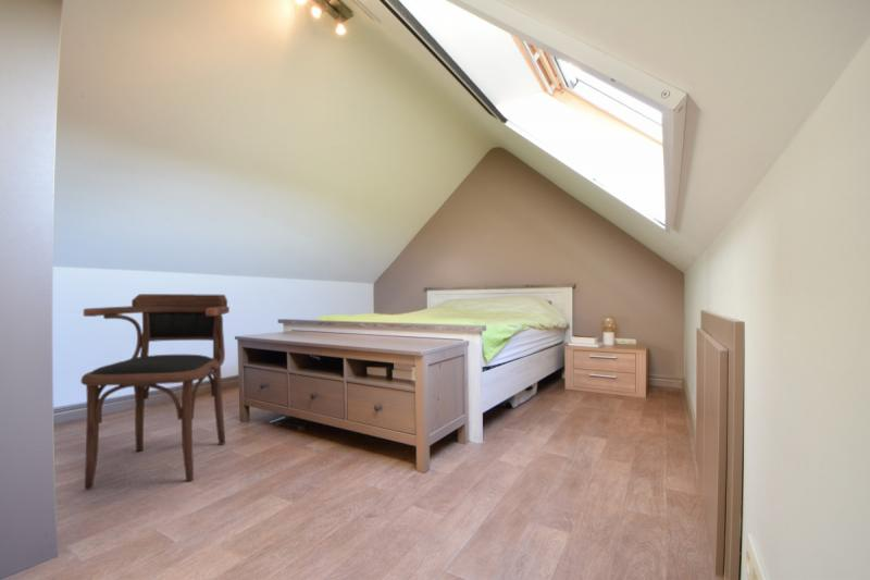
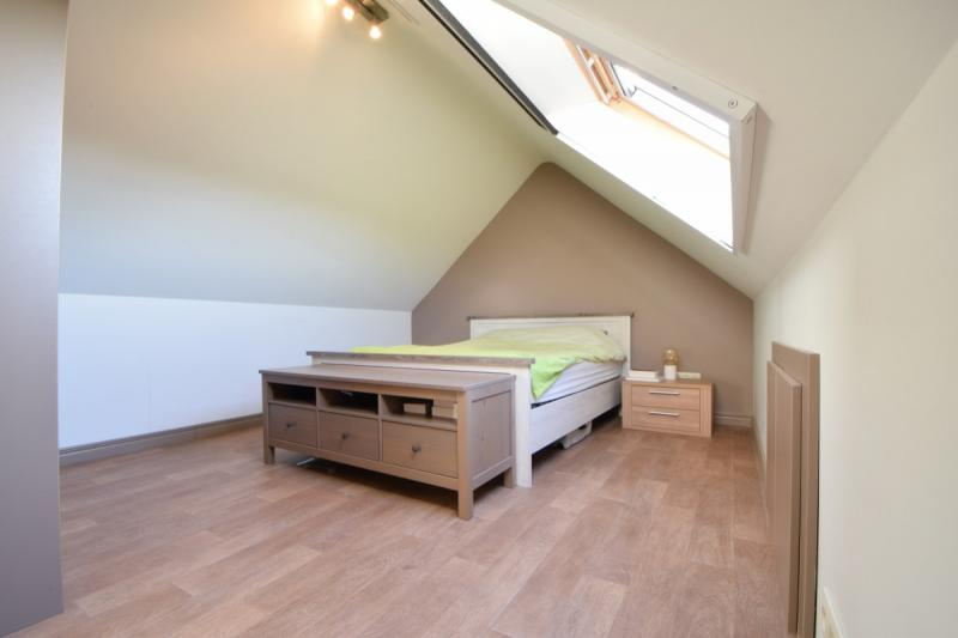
- armchair (163, 379)
